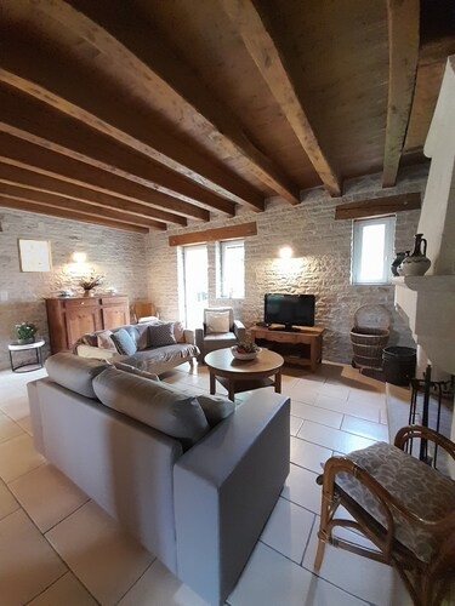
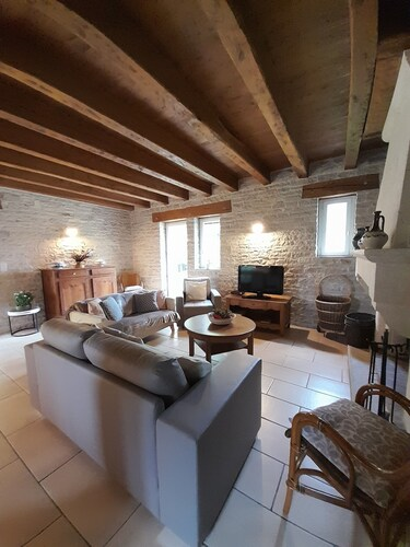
- wall art (35, 256)
